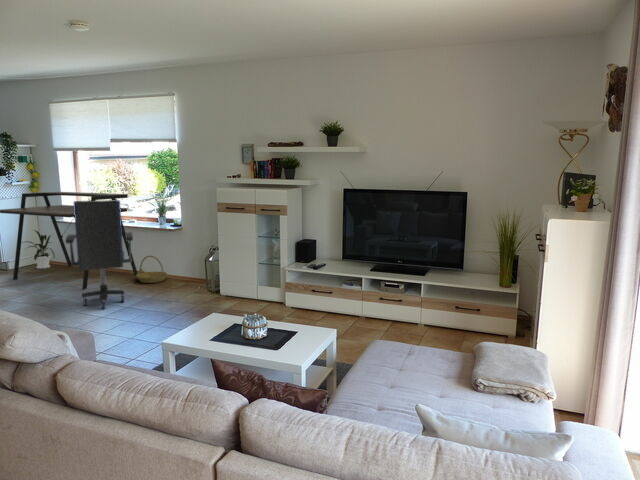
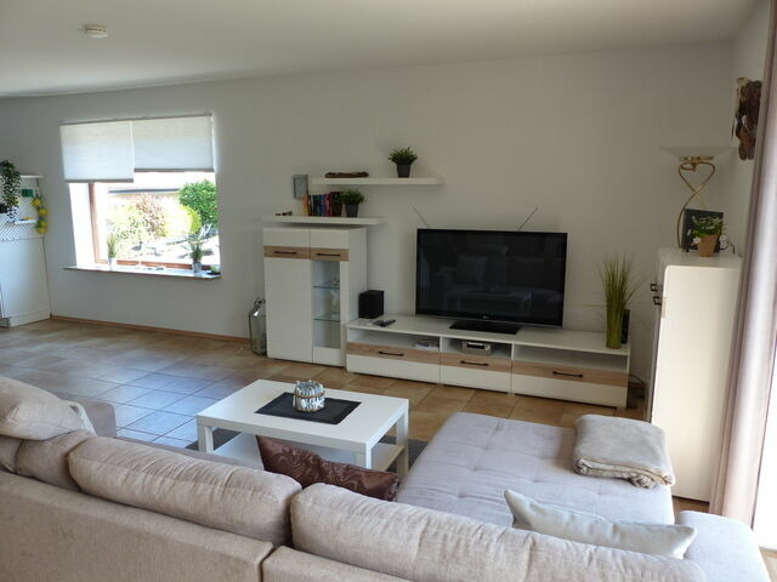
- desk (64, 232)
- house plant (40, 249)
- office chair (101, 252)
- basket (151, 272)
